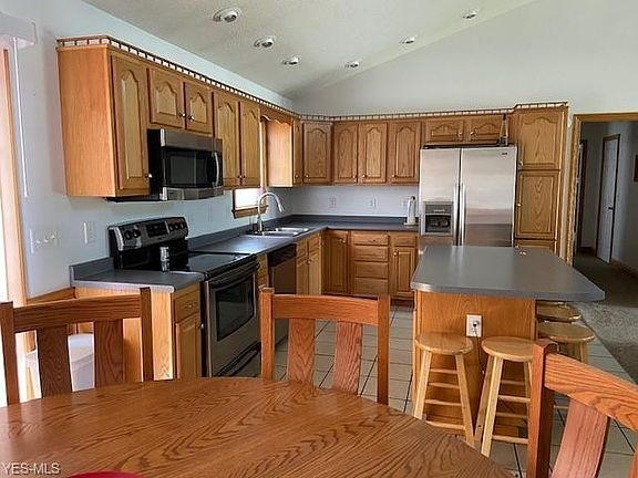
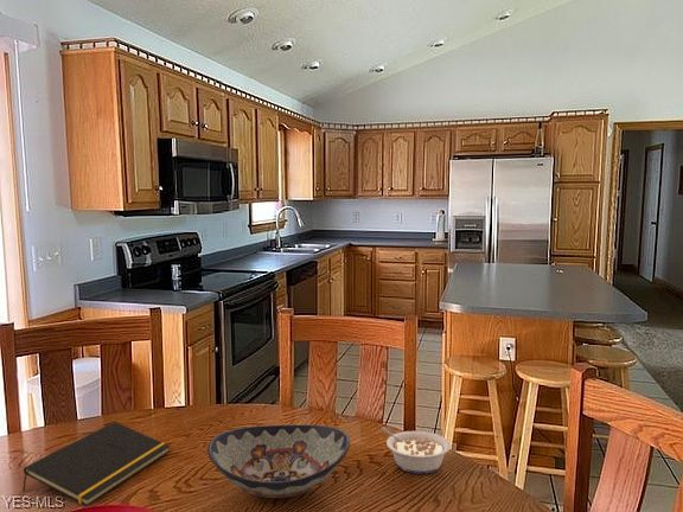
+ decorative bowl (280, 463)
+ notepad (102, 459)
+ legume (415, 450)
